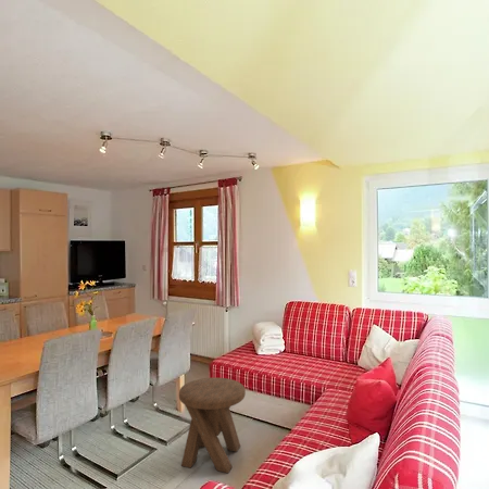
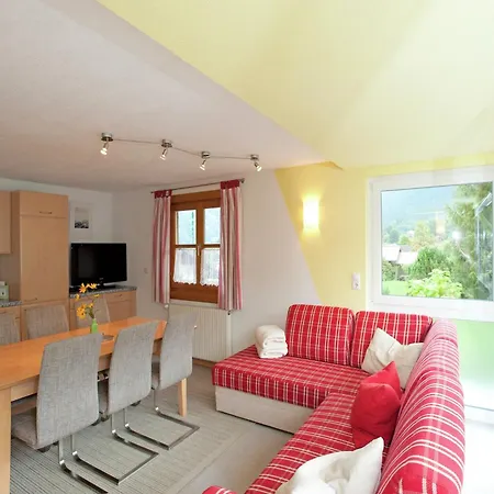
- music stool (212, 422)
